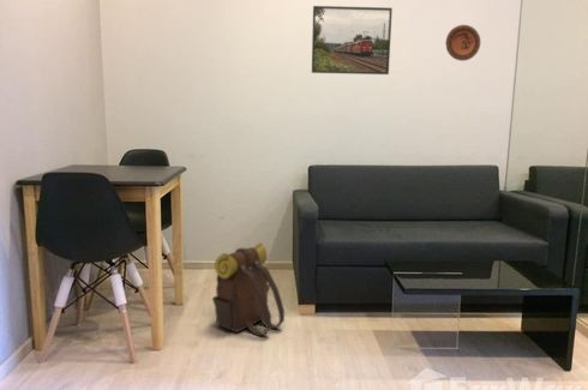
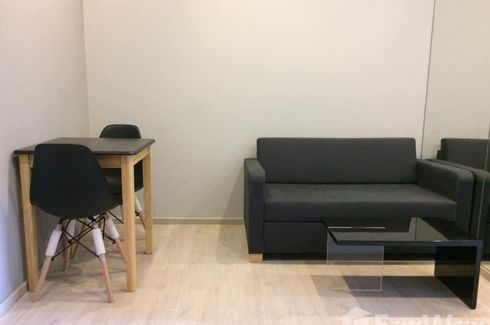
- decorative plate (462, 42)
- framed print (350, 40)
- backpack (250, 288)
